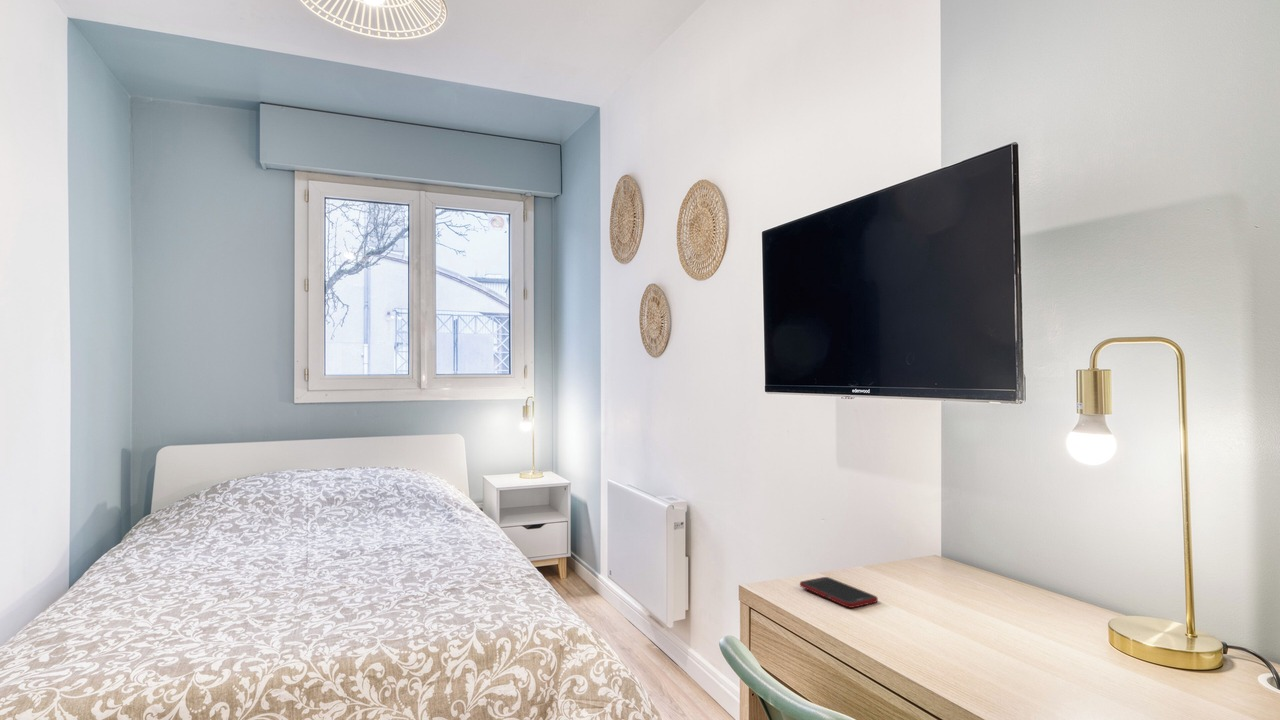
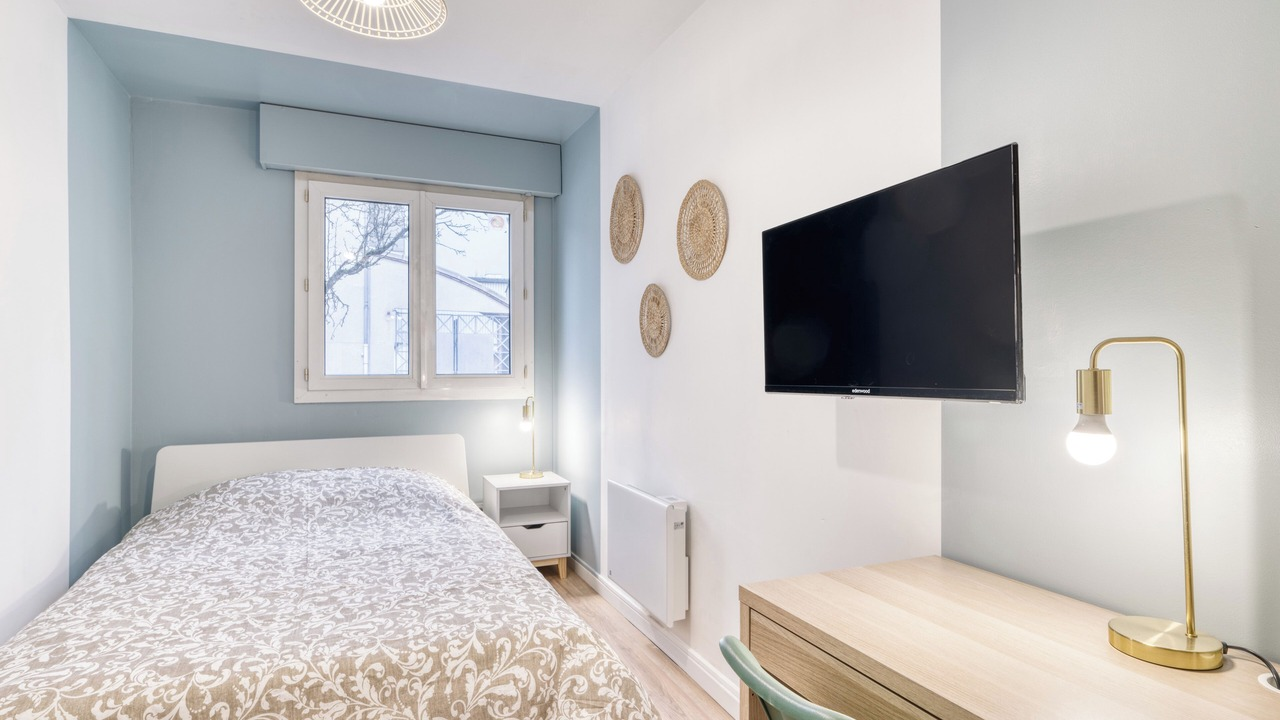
- cell phone (837, 591)
